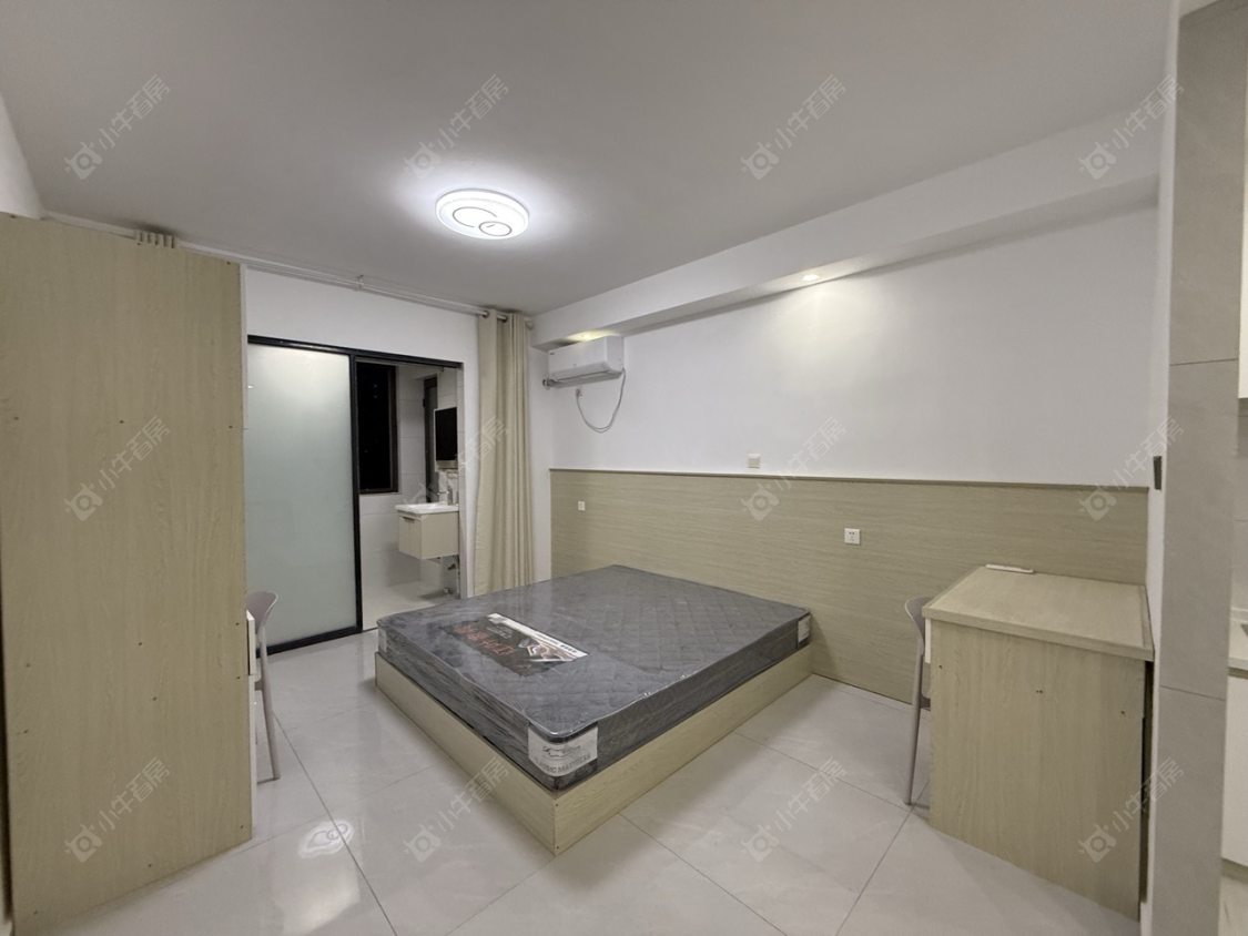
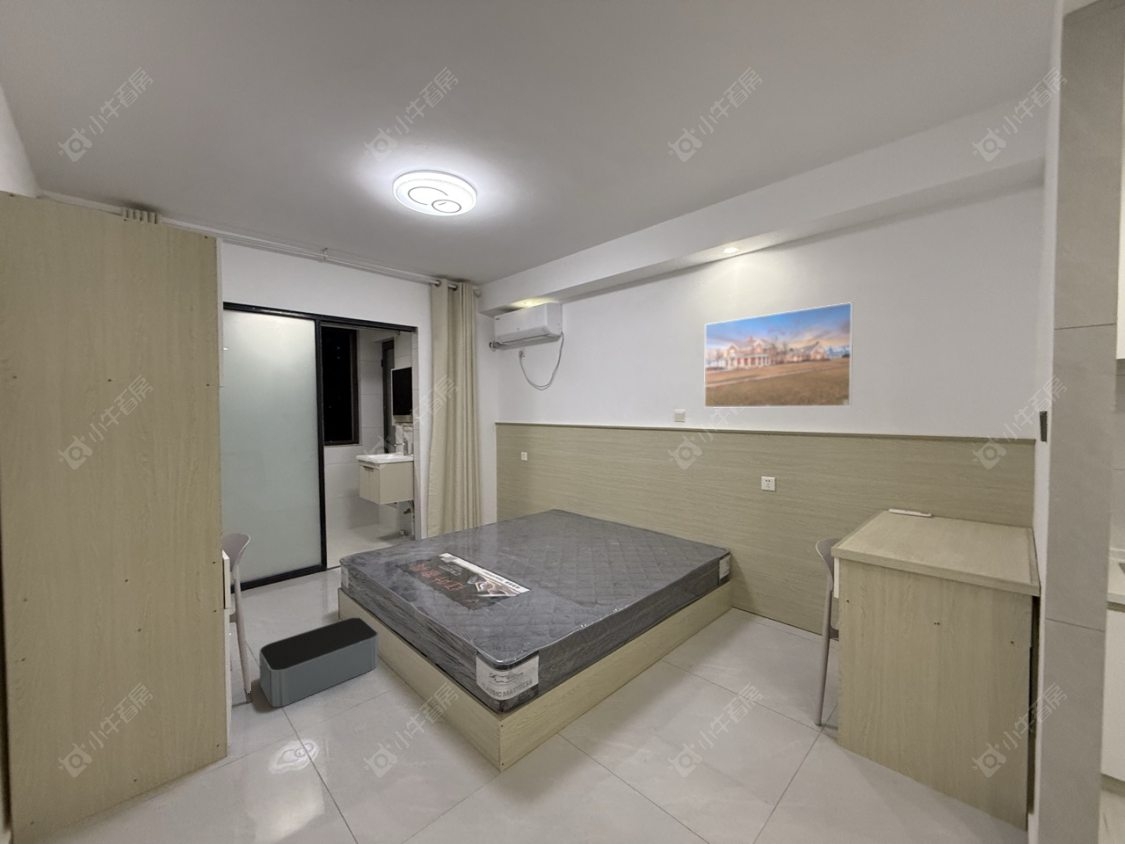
+ storage bin (321, 657)
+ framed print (770, 360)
